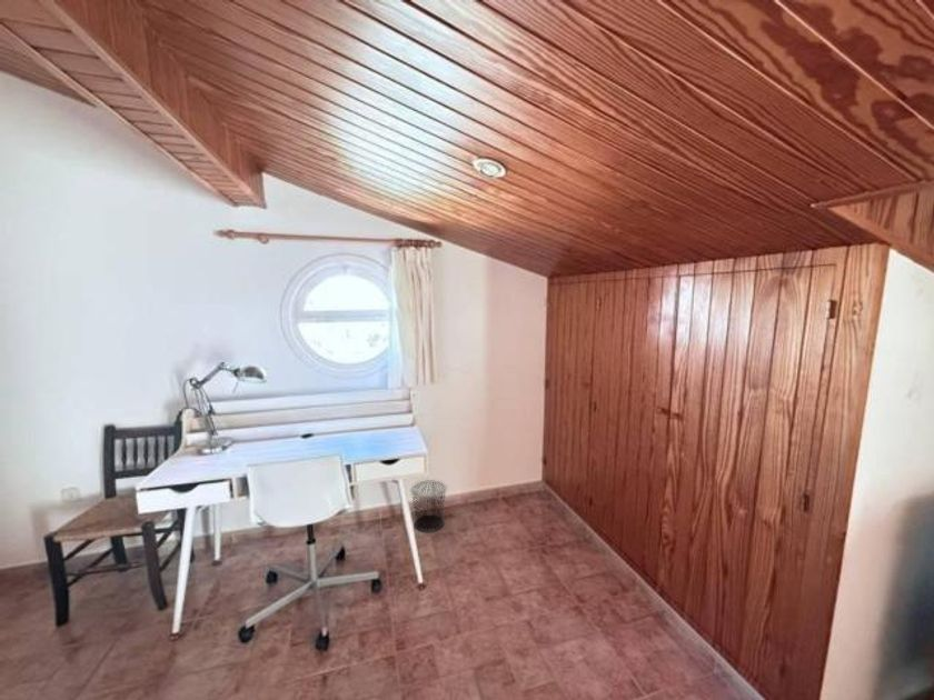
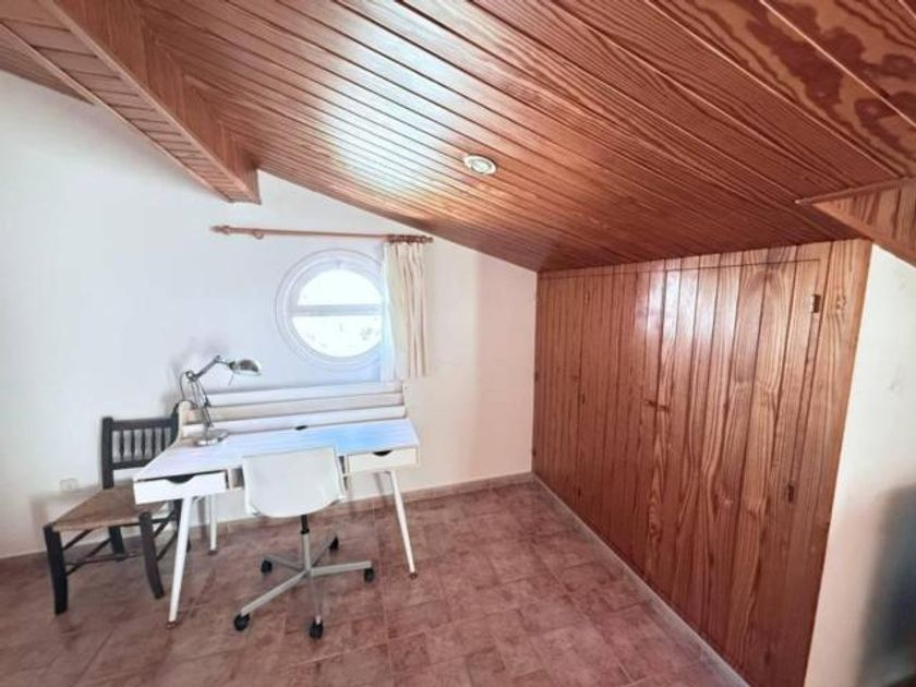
- waste bin (428, 506)
